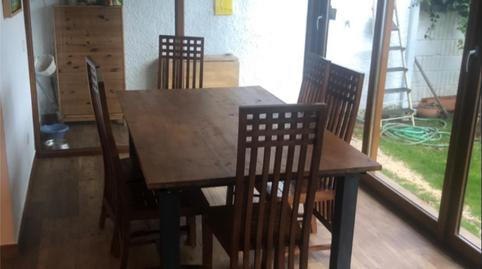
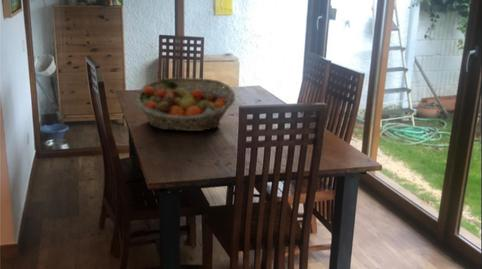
+ fruit basket (185, 103)
